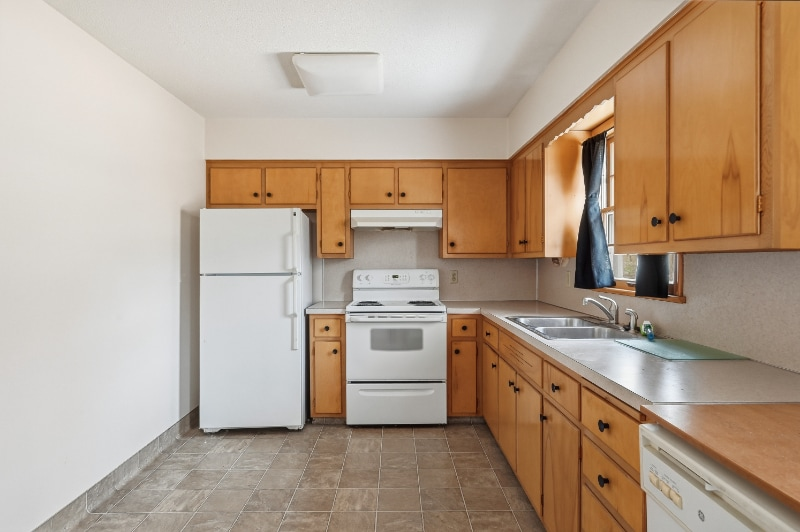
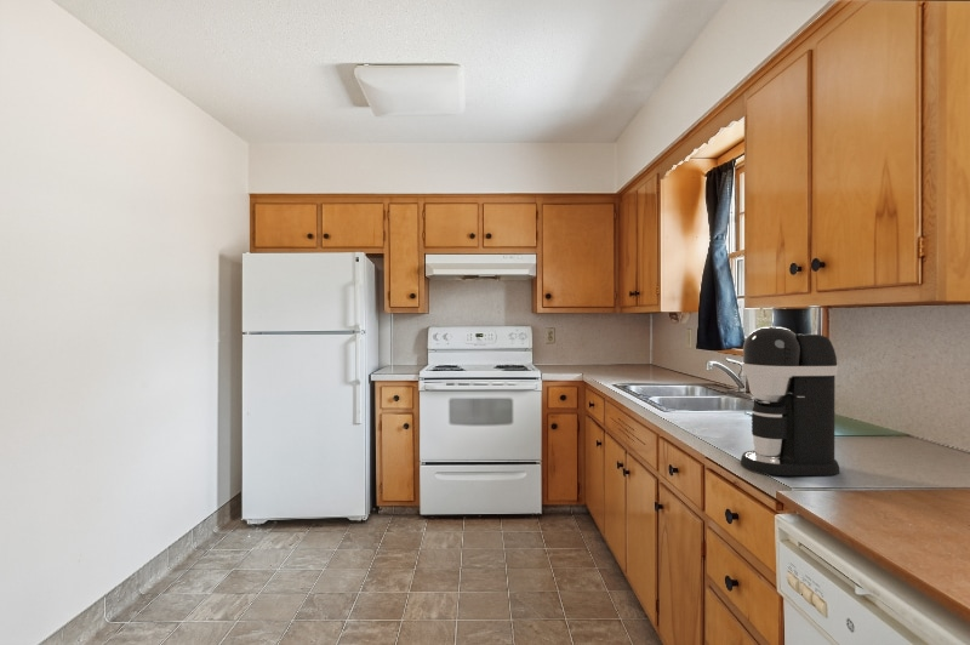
+ coffee maker (788, 396)
